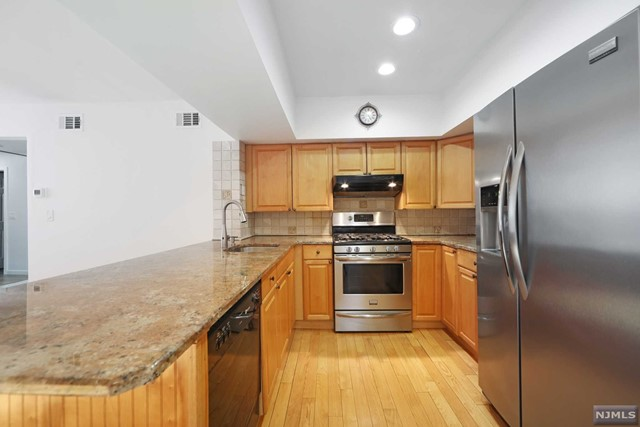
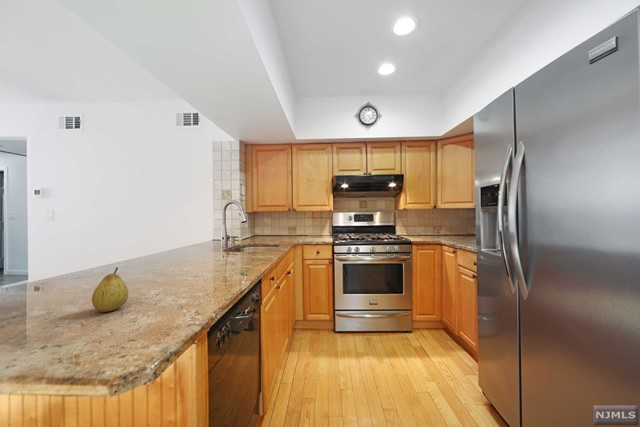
+ fruit (110, 289)
